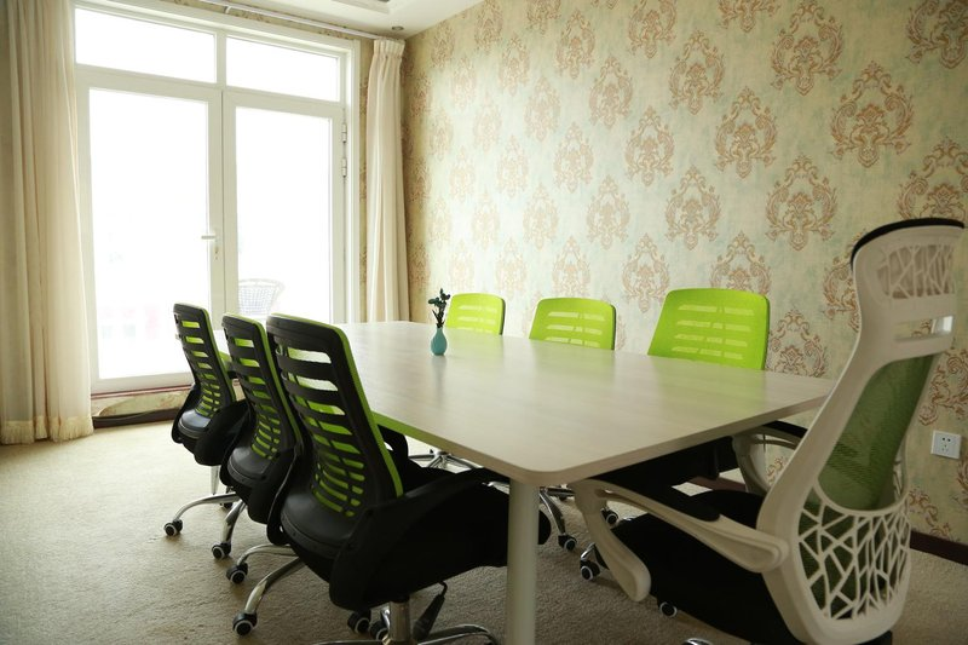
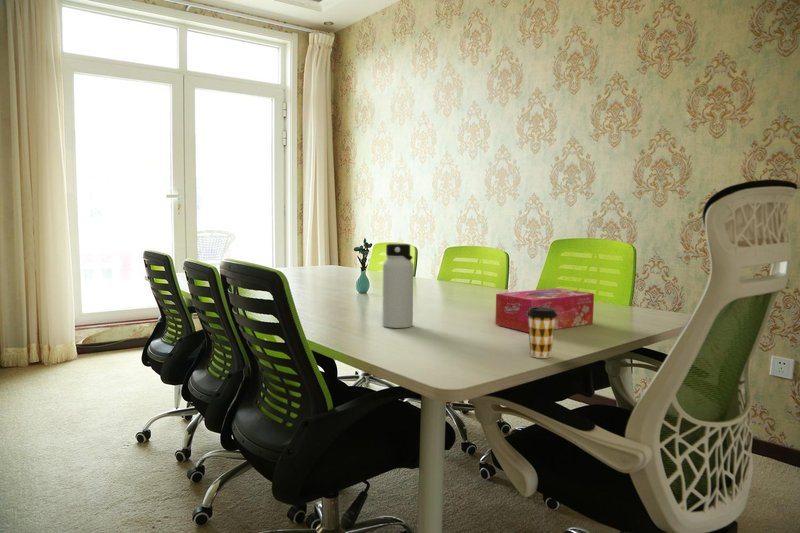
+ tissue box (545, 306)
+ coffee cup (541, 332)
+ water bottle (397, 284)
